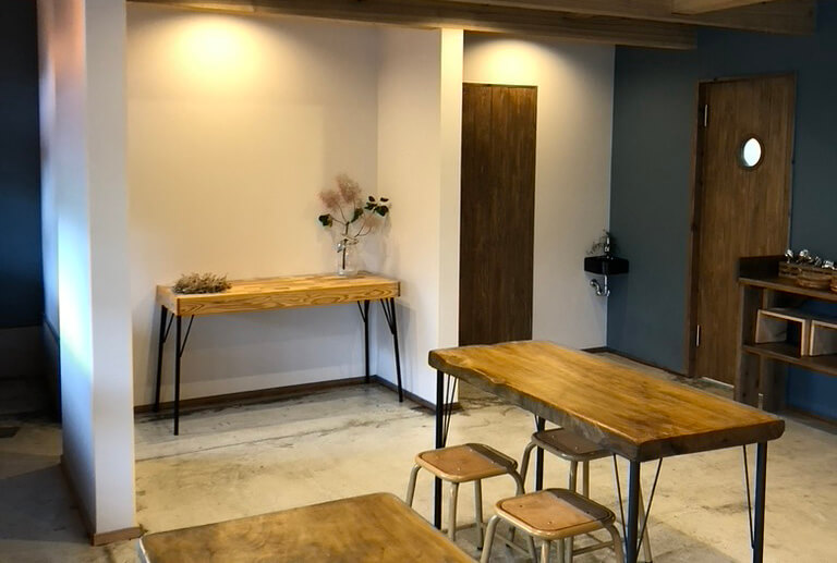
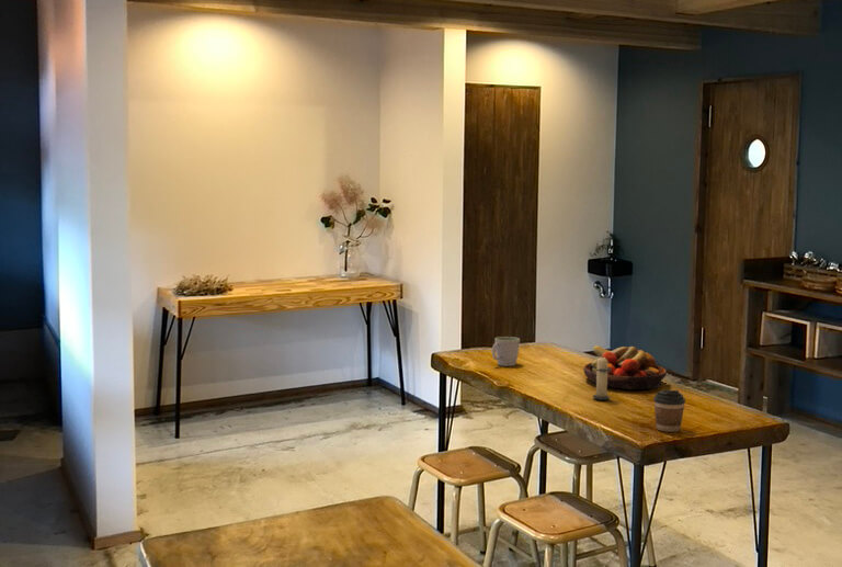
+ mug (503, 352)
+ coffee cup (669, 409)
+ fruit bowl (624, 365)
+ candle (602, 376)
